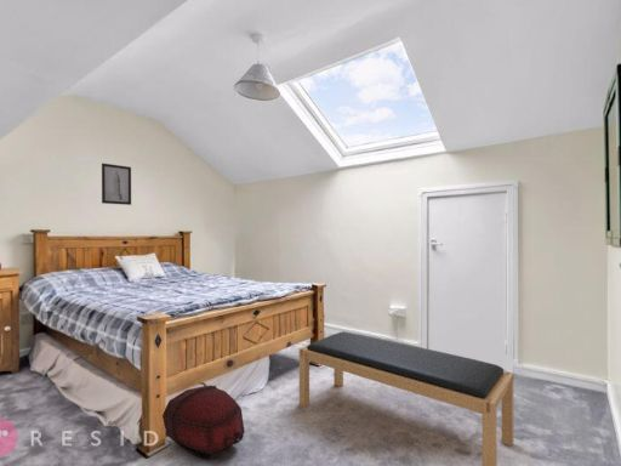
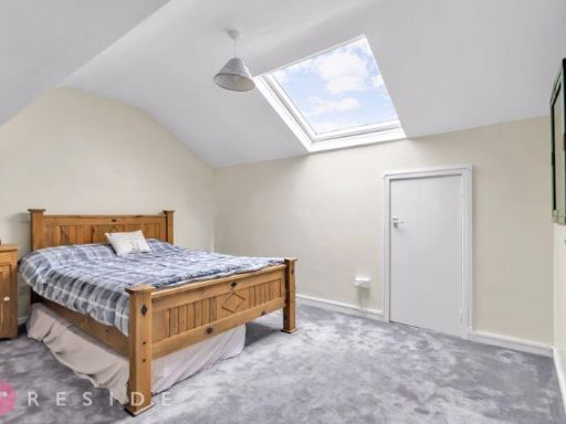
- backpack (210, 420)
- wall art (116, 184)
- bench (395, 386)
